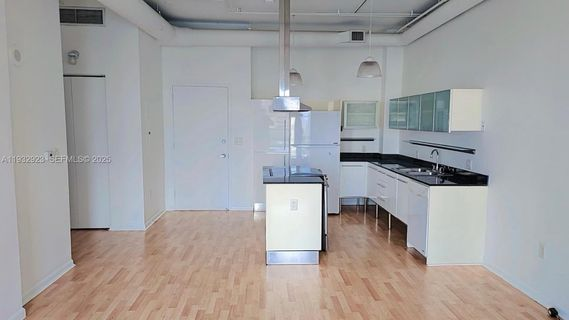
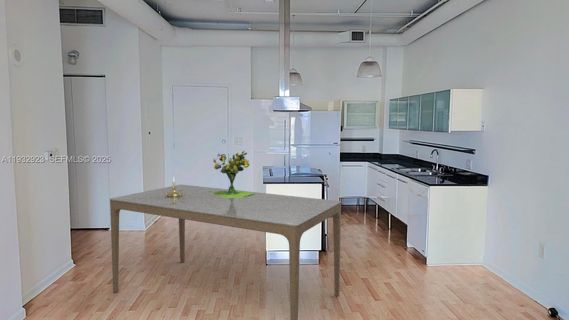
+ bouquet (228, 171)
+ dining table (230, 226)
+ candle holder (175, 186)
